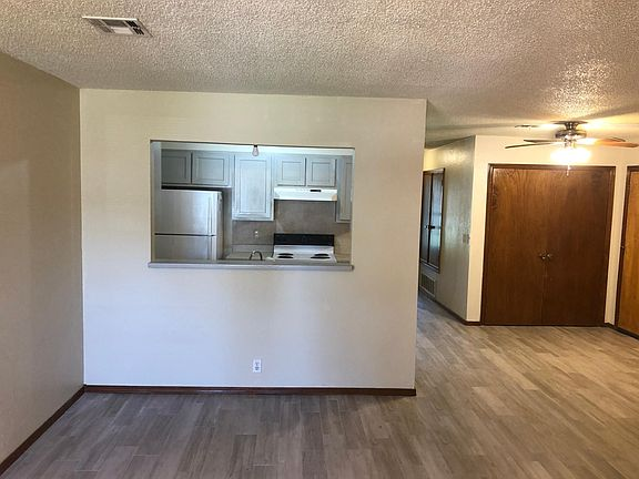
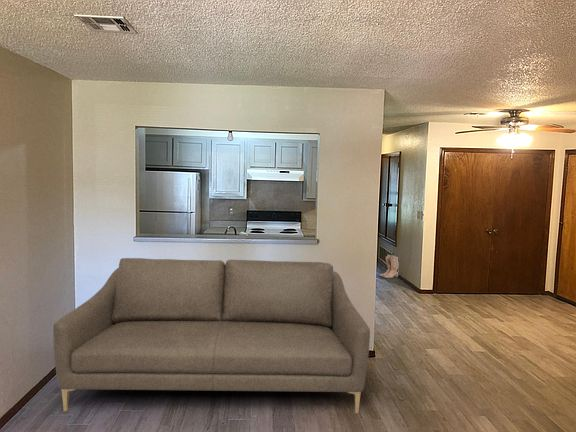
+ boots (389, 266)
+ sofa (222, 324)
